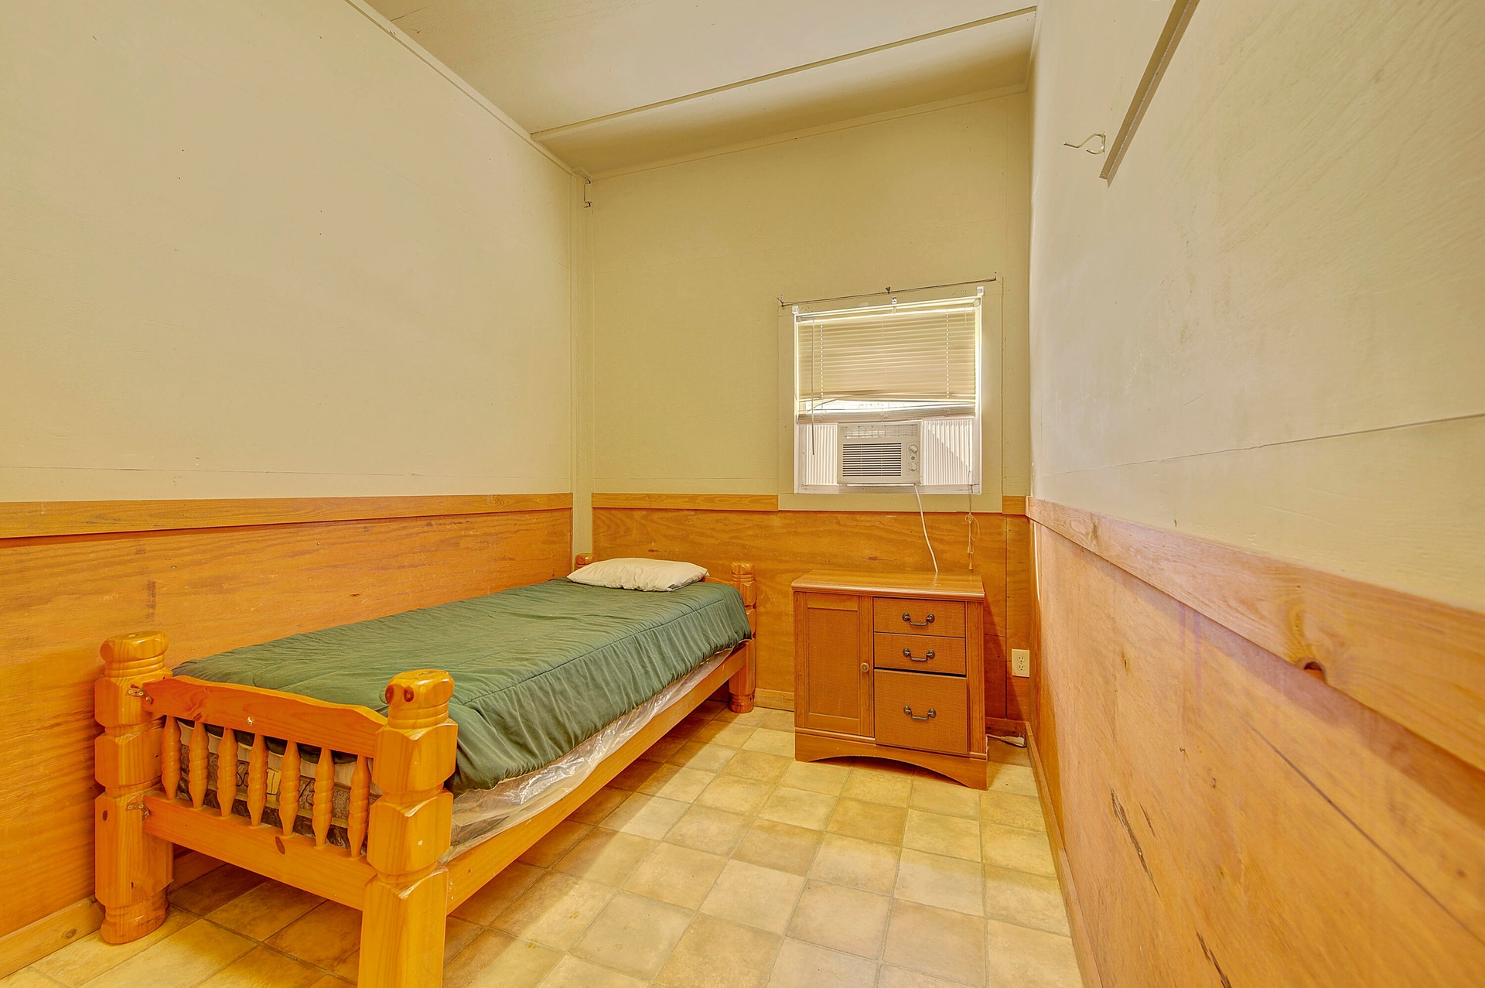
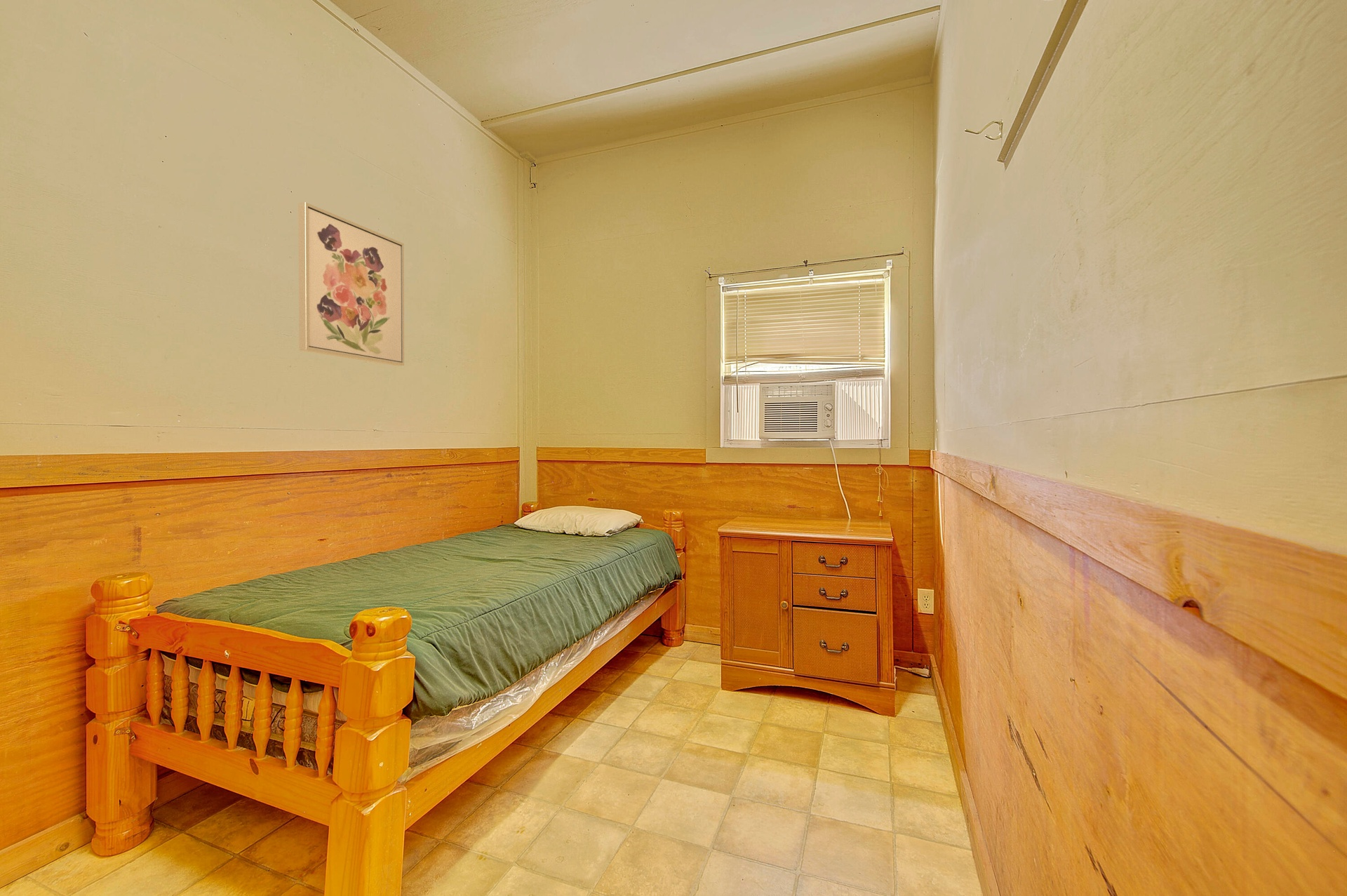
+ wall art (356, 292)
